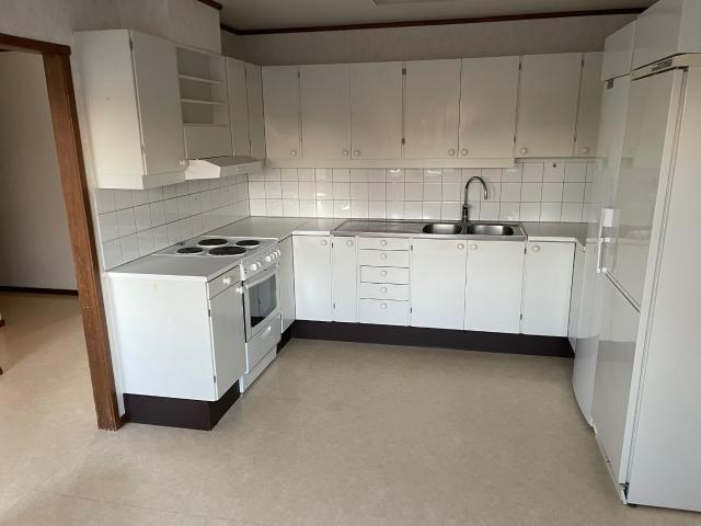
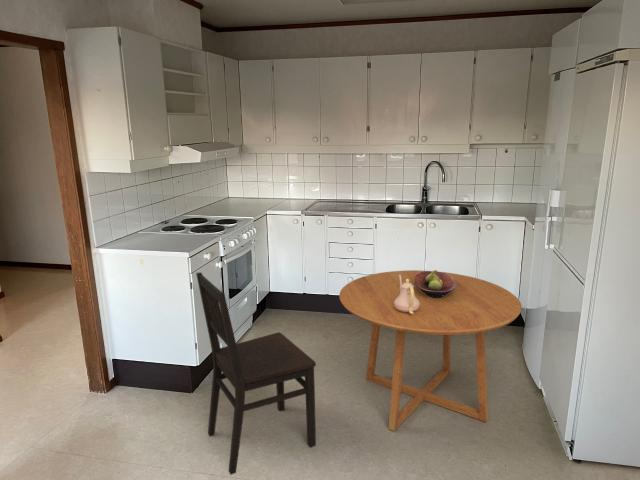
+ teapot (405, 292)
+ dining table (424, 333)
+ fruit bowl (434, 281)
+ dining chair (256, 360)
